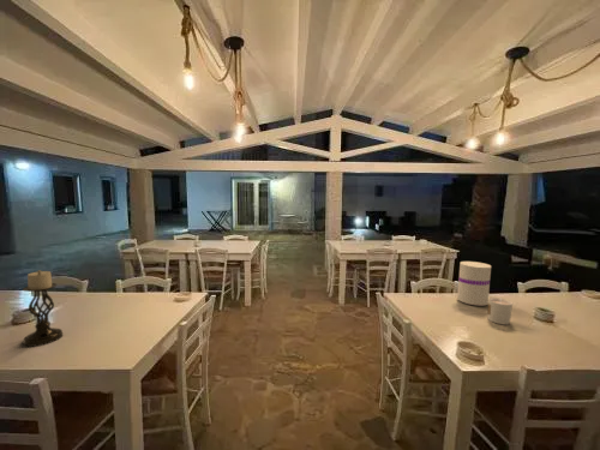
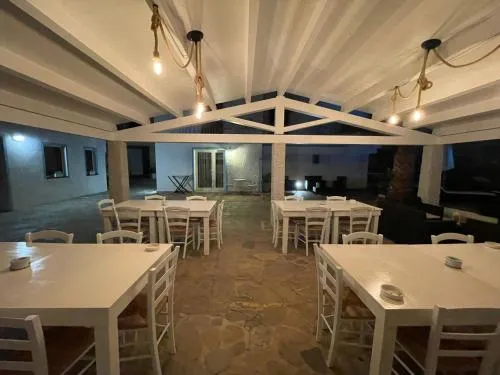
- vase (473, 282)
- candle (499, 308)
- candle holder (41, 305)
